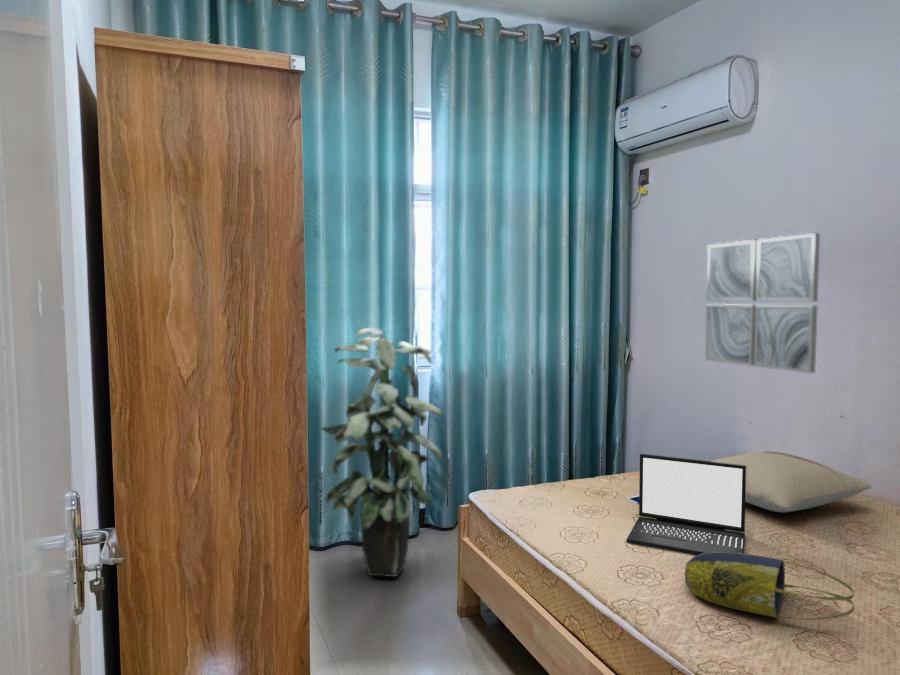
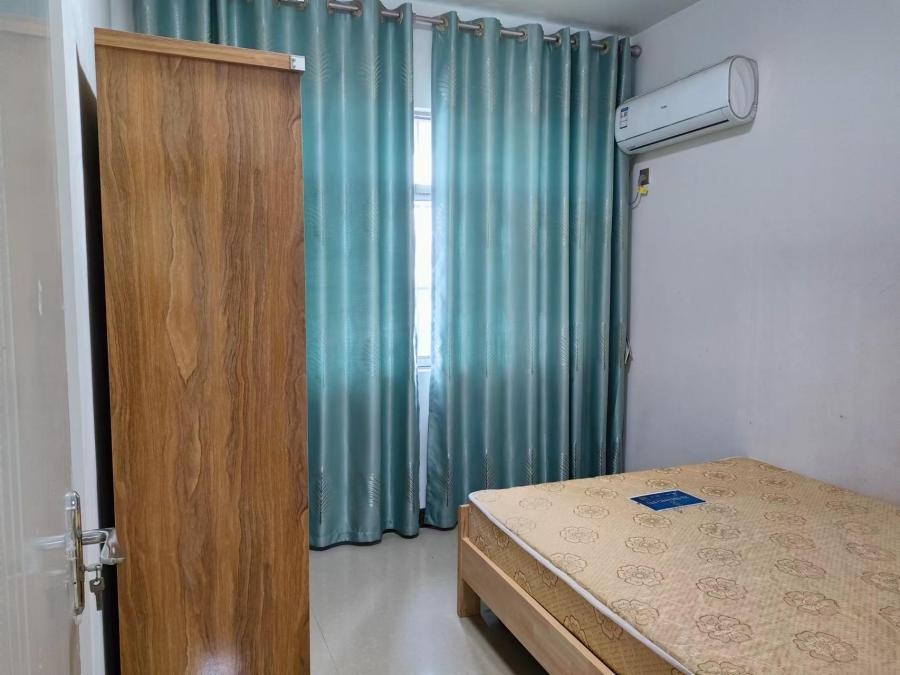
- pillow (775, 479)
- wall art (756, 305)
- laptop (687, 504)
- tote bag (764, 585)
- indoor plant (379, 449)
